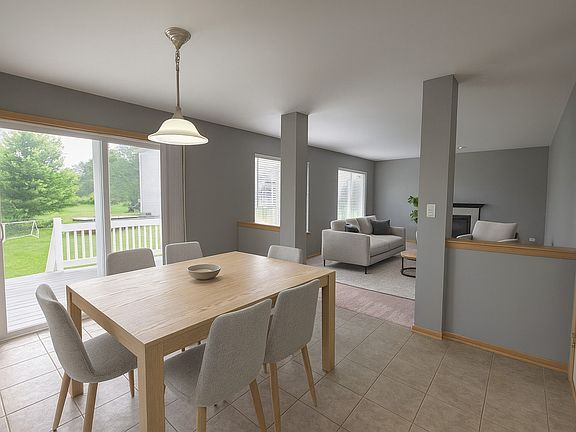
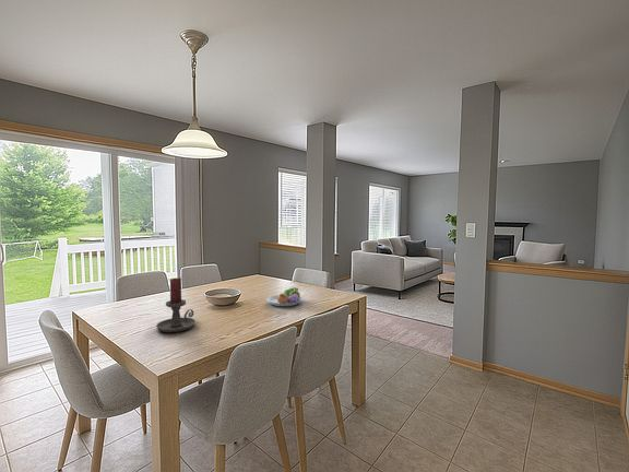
+ fruit bowl (285, 295)
+ candle holder (179, 300)
